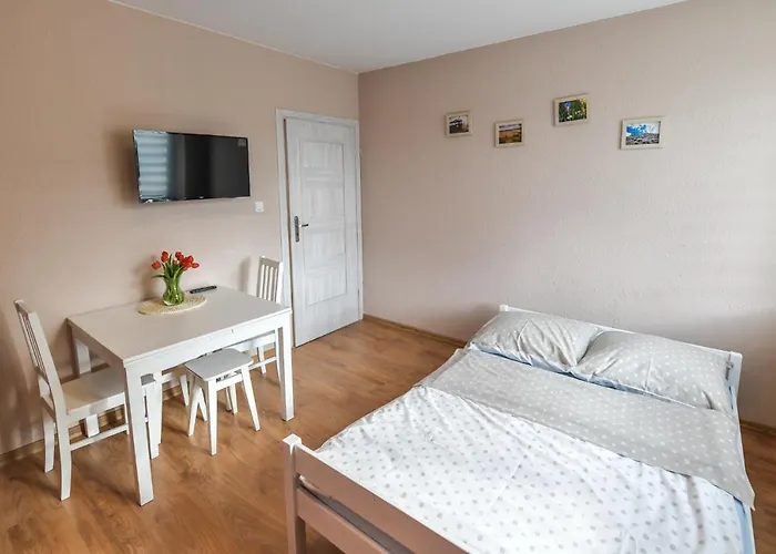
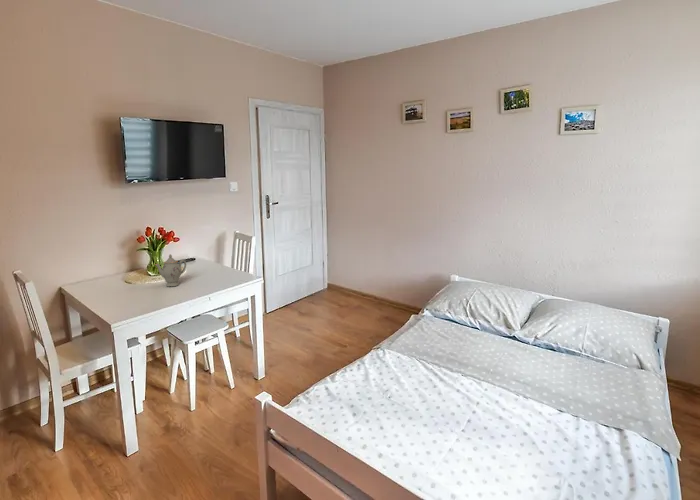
+ chinaware (171, 269)
